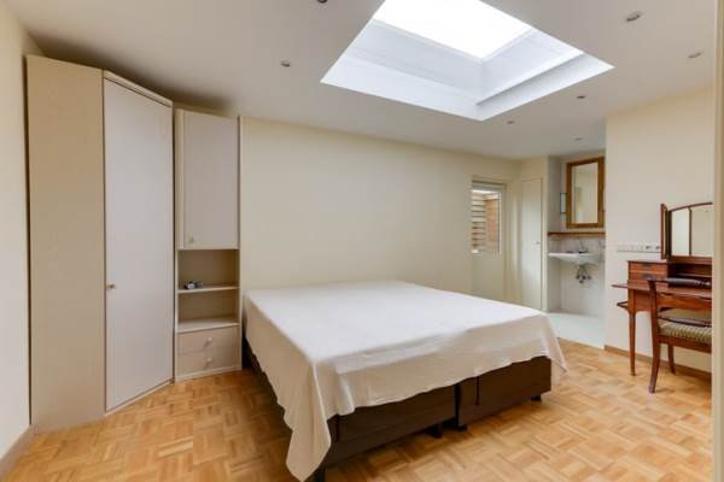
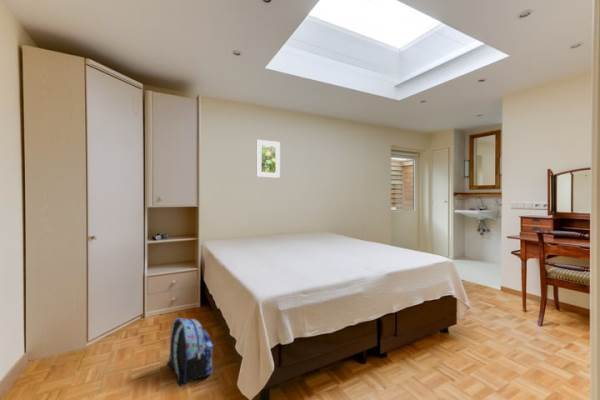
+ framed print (268, 159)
+ backpack (190, 344)
